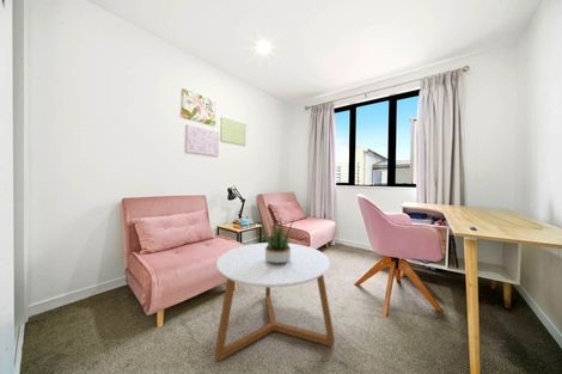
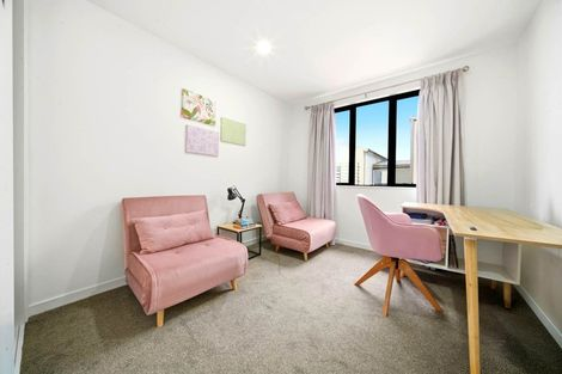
- potted plant (277, 238)
- coffee table (269, 294)
